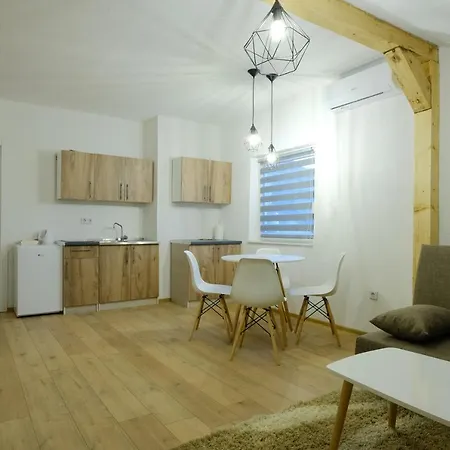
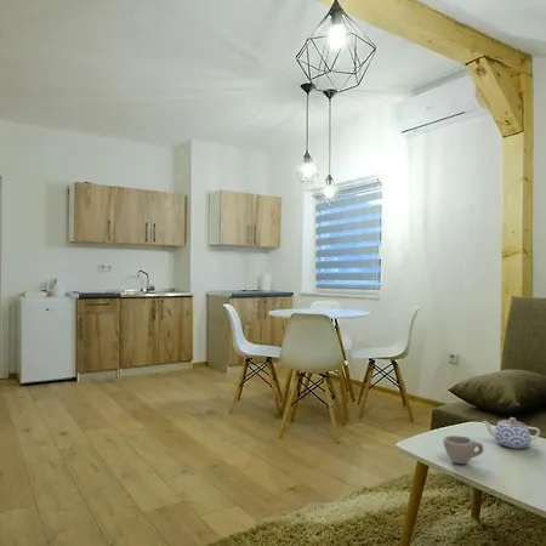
+ teapot (510, 431)
+ cup (462, 450)
